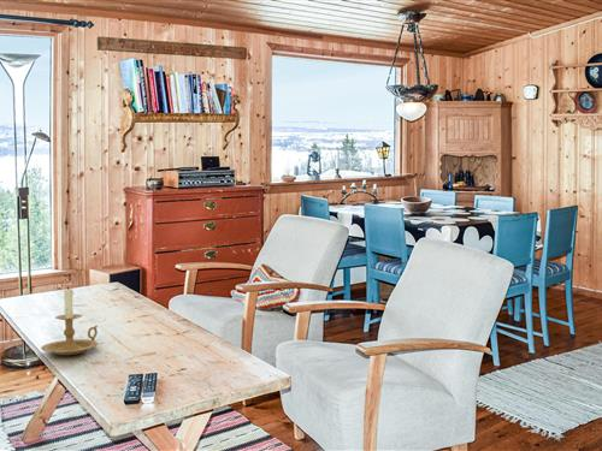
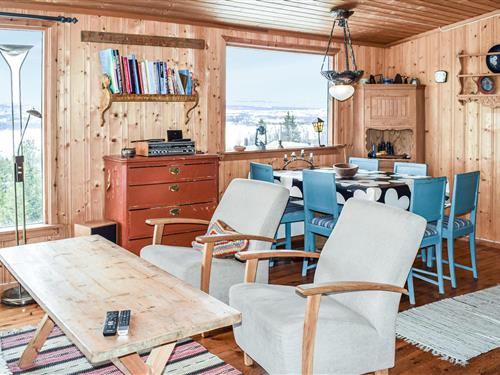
- candle holder (69, 319)
